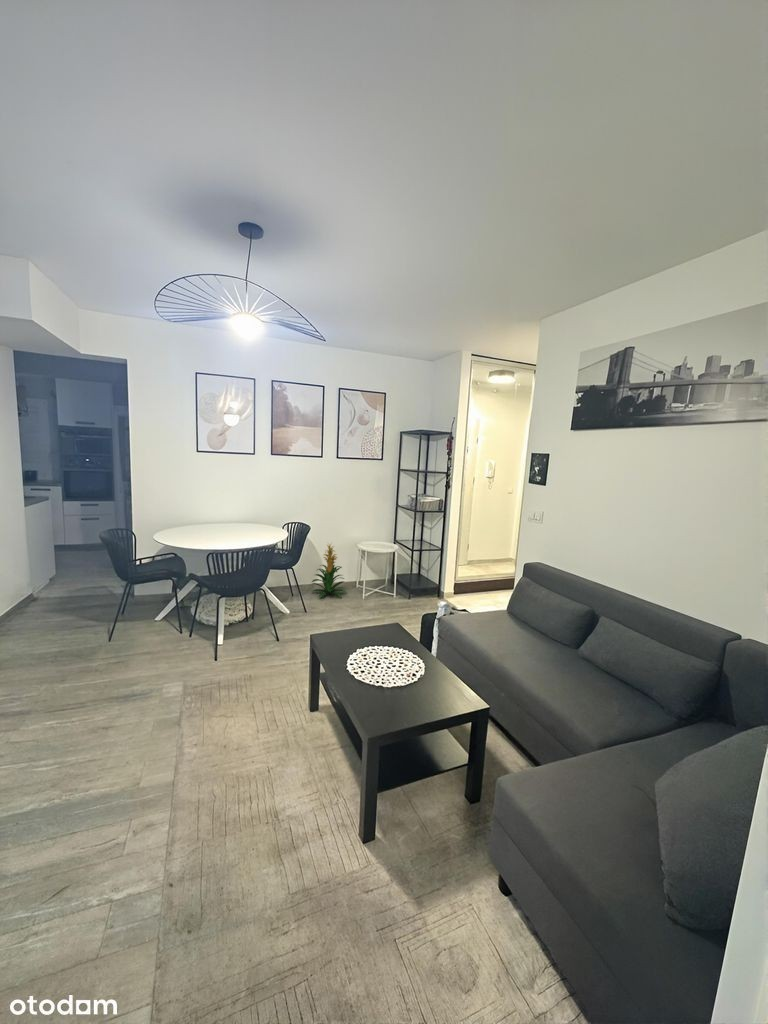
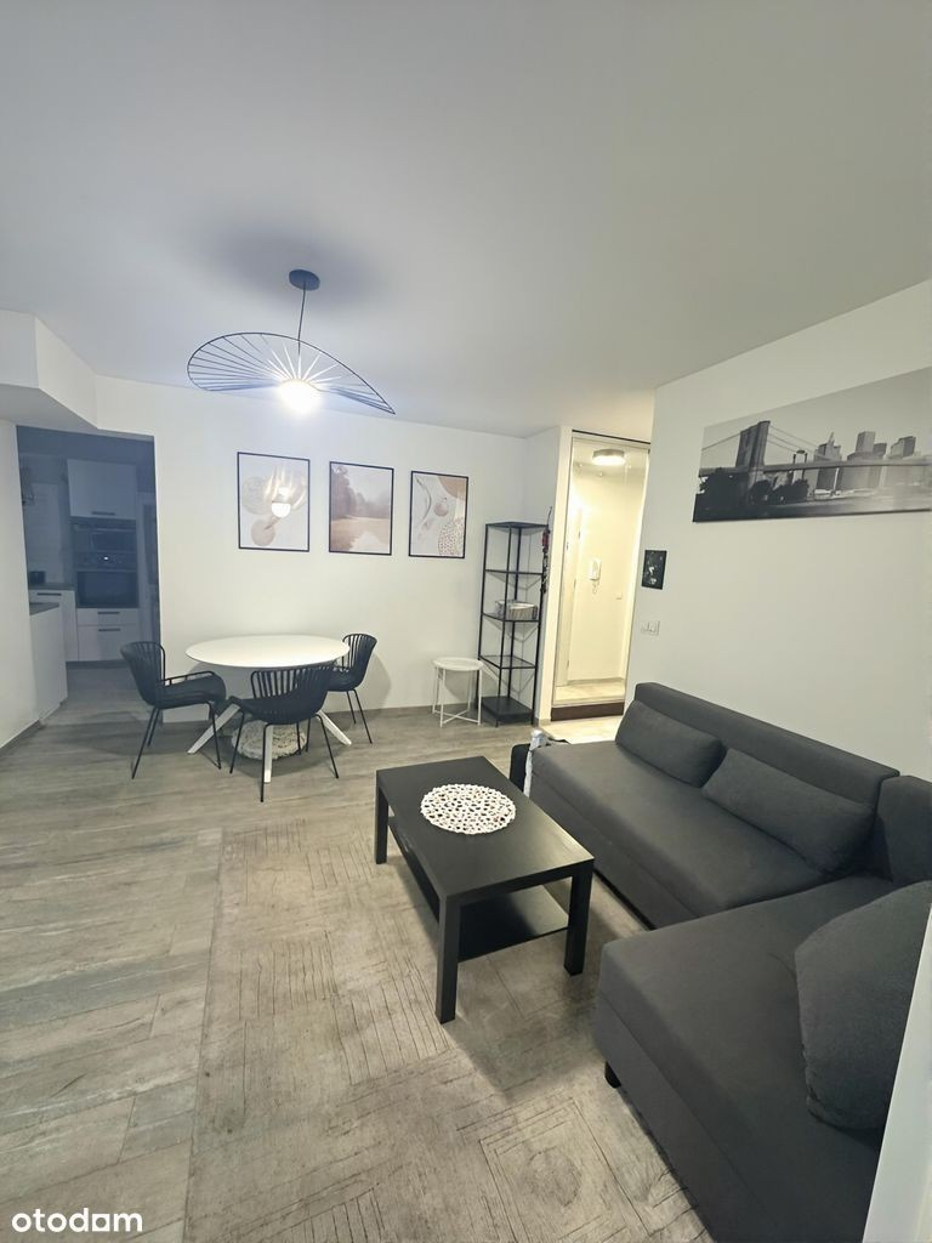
- indoor plant (329, 568)
